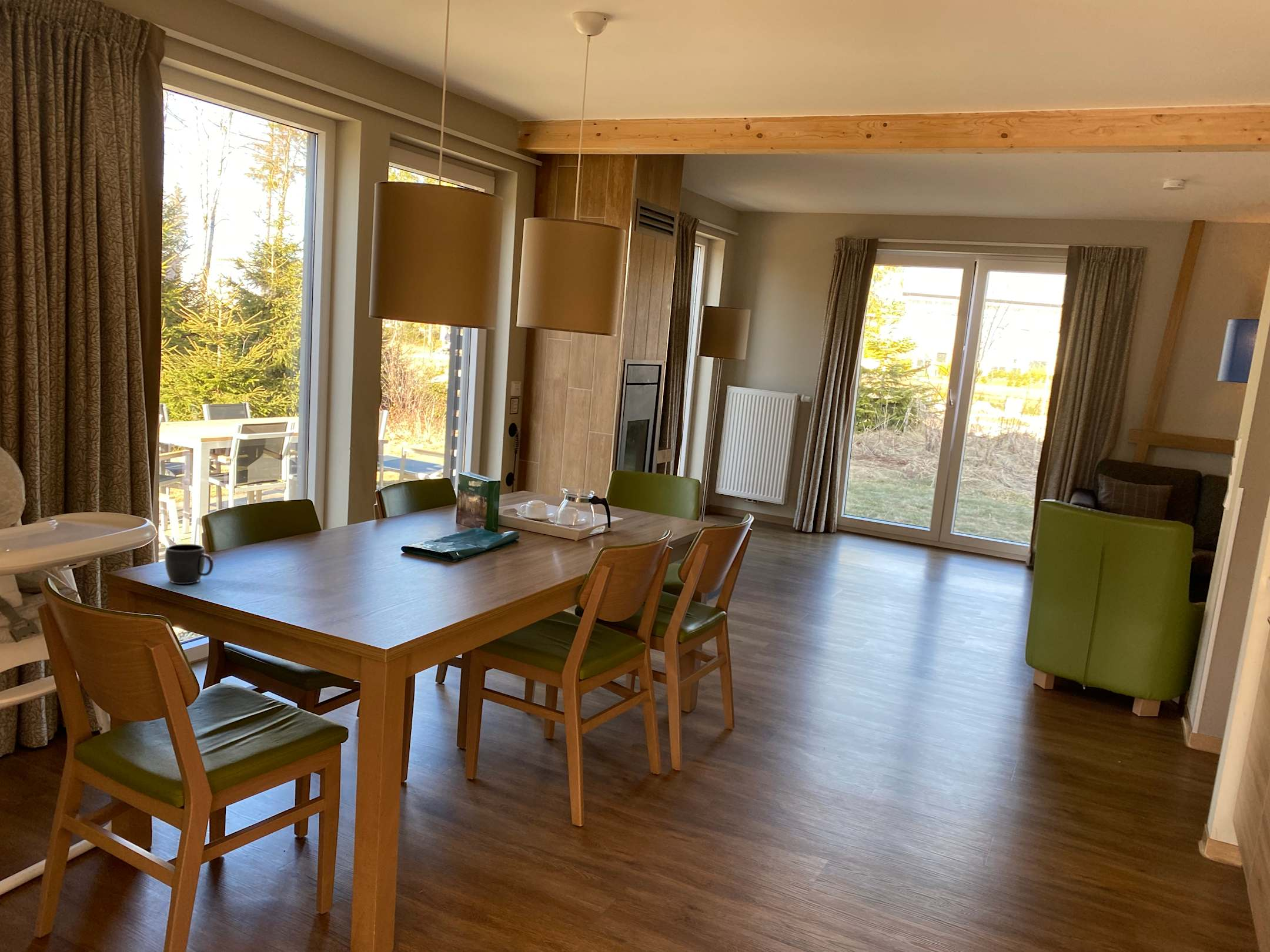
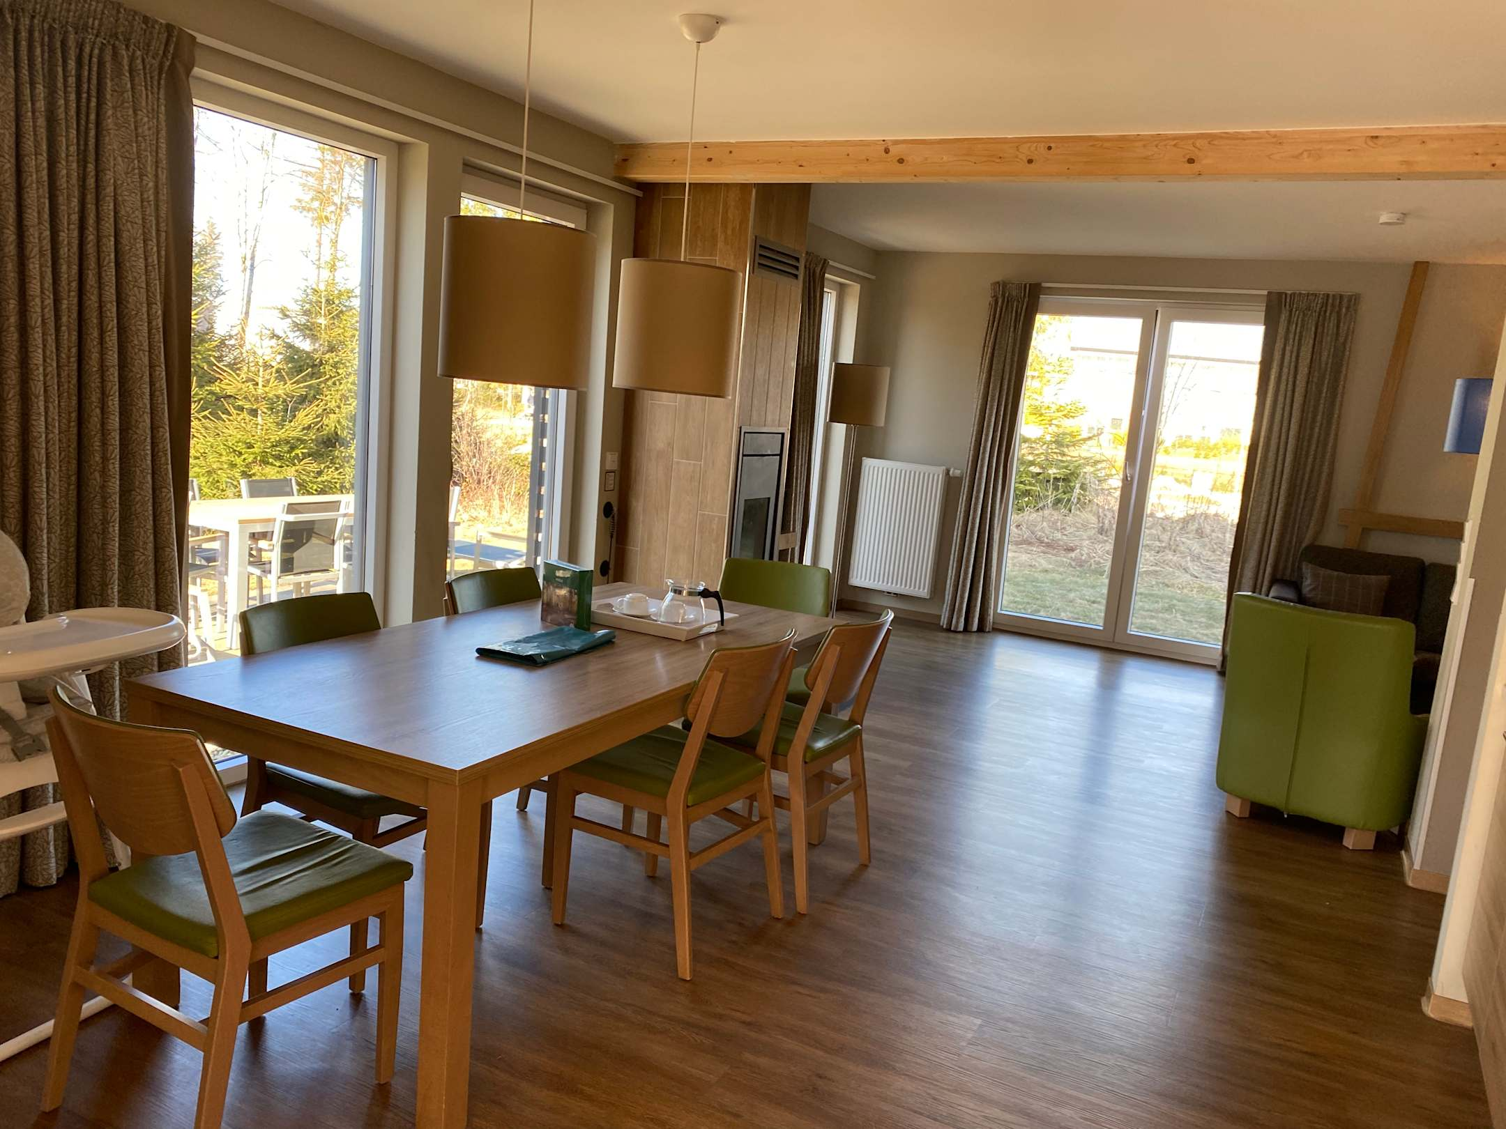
- mug (189, 565)
